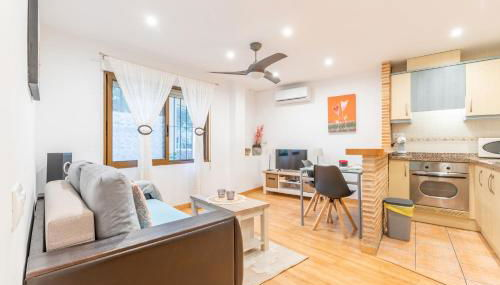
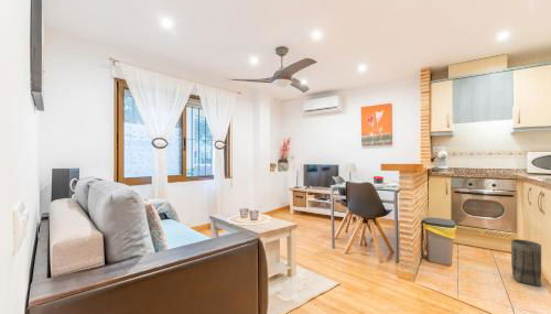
+ basket (526, 261)
